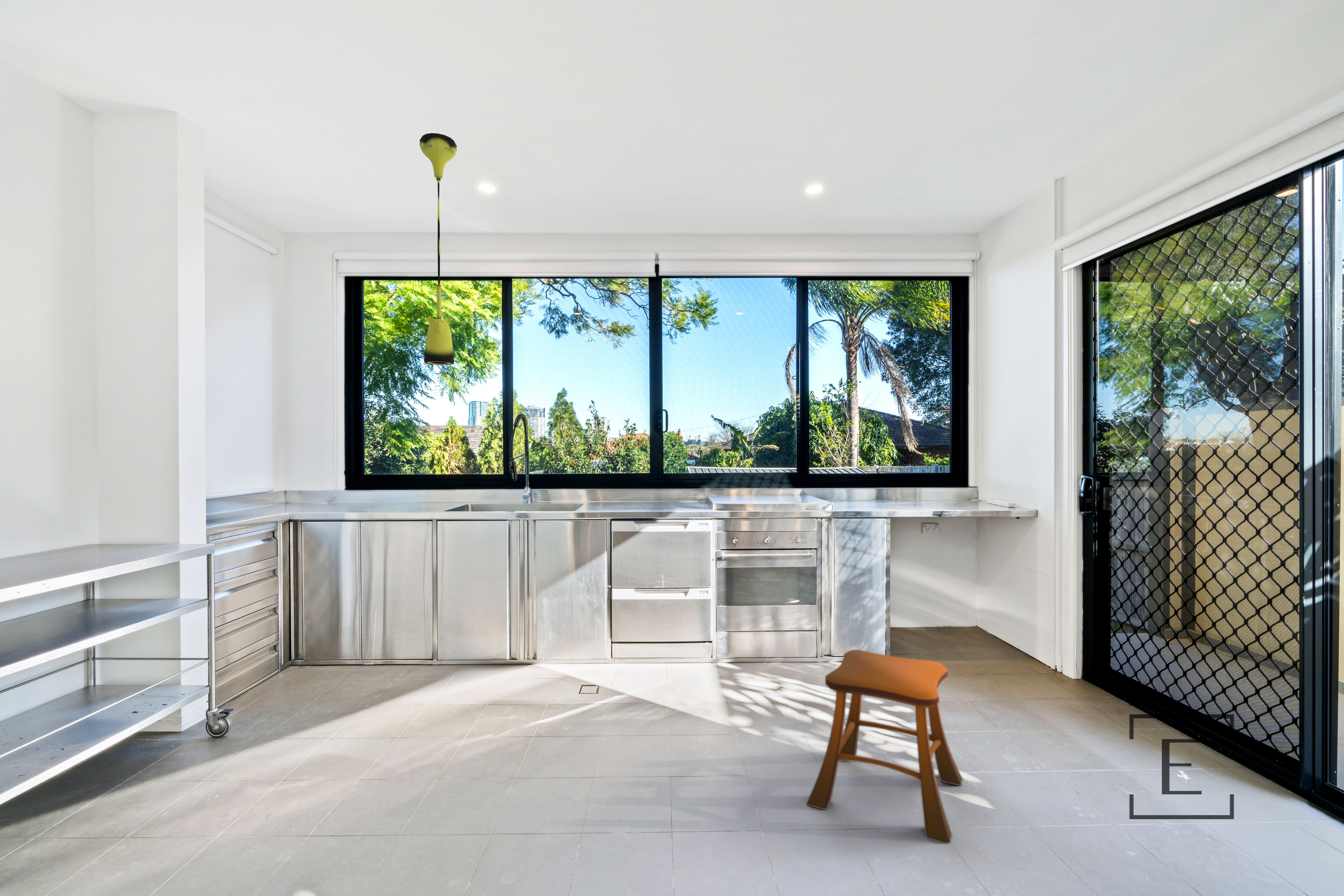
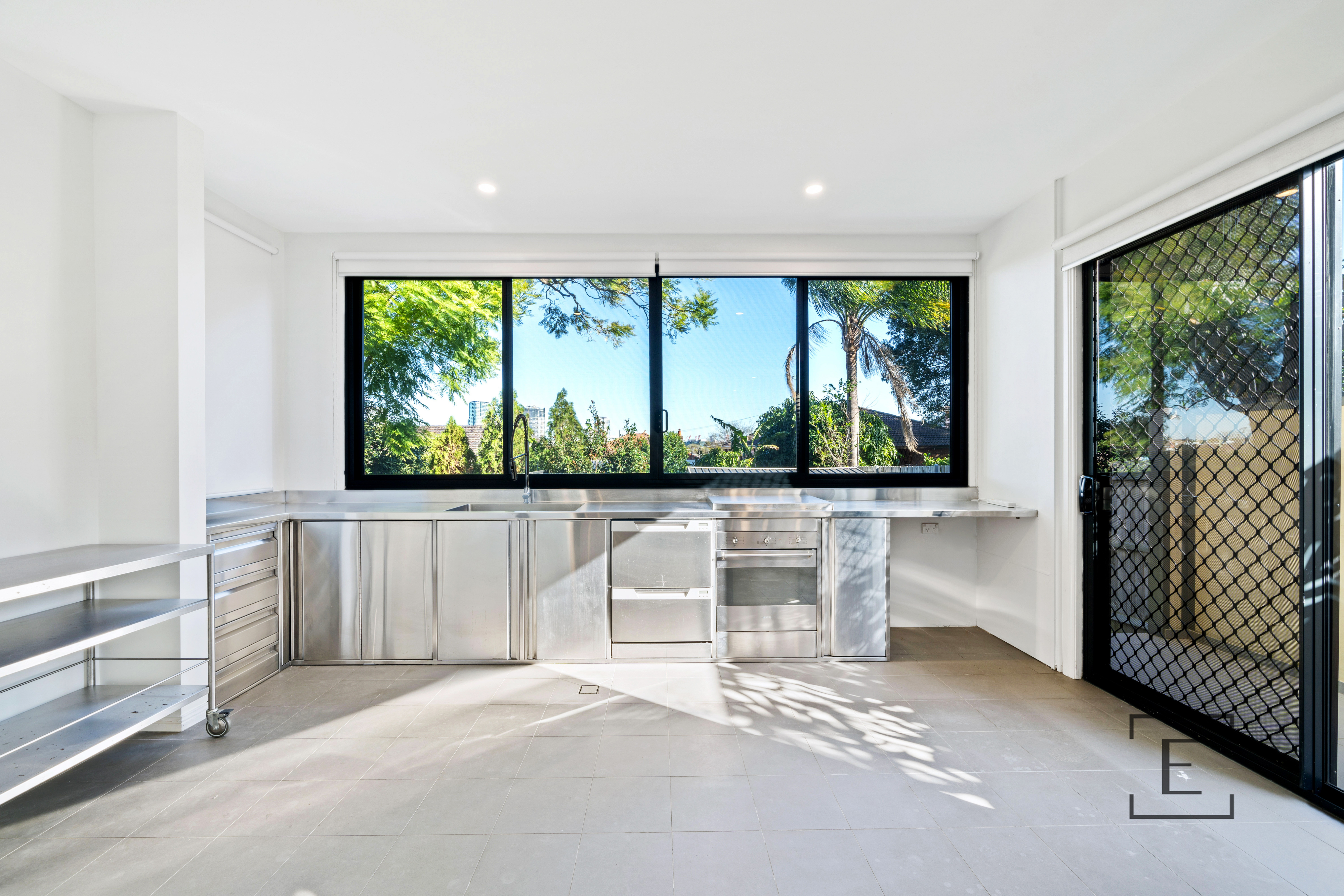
- stool (887, 730)
- pendant light (439, 252)
